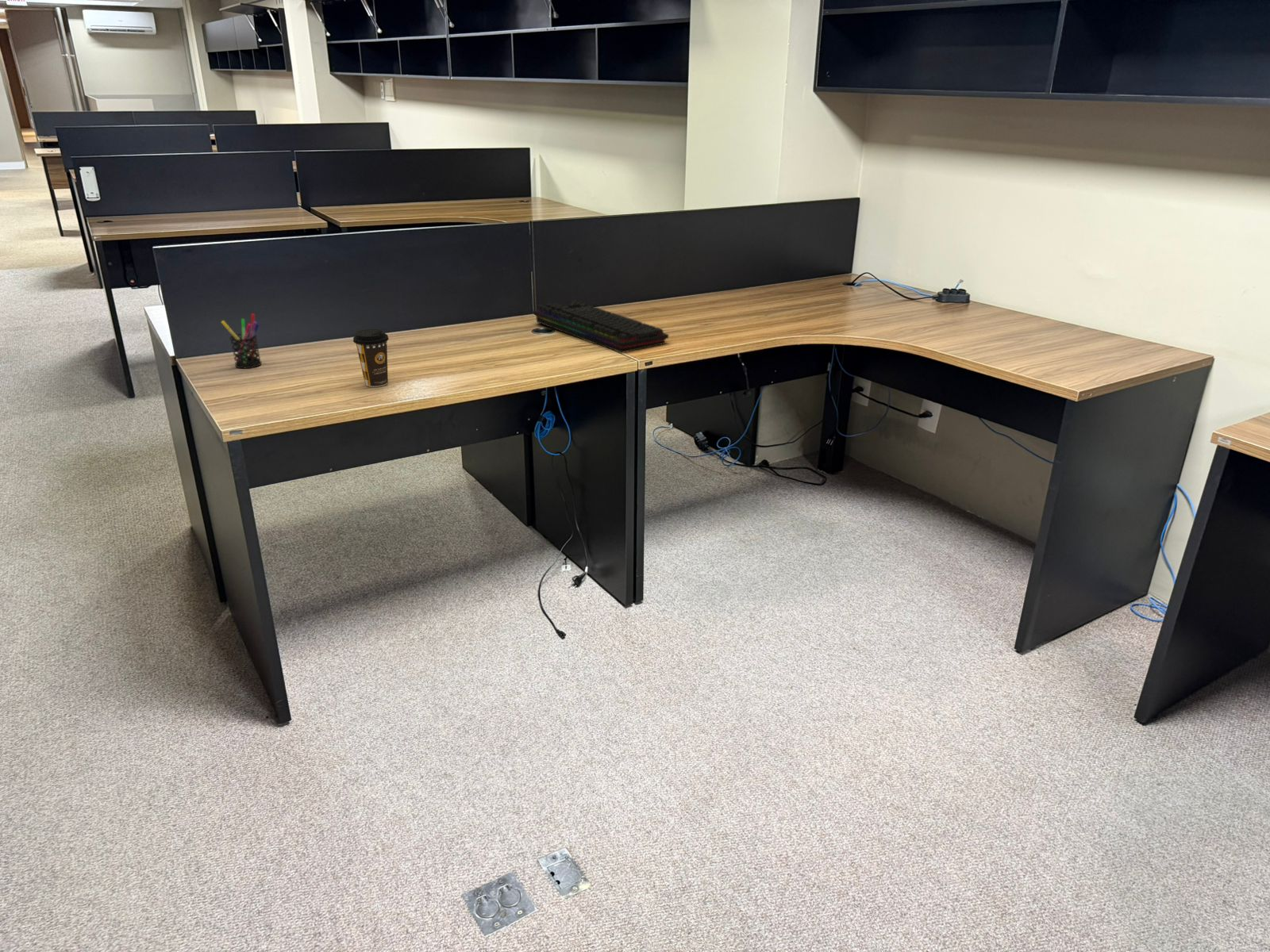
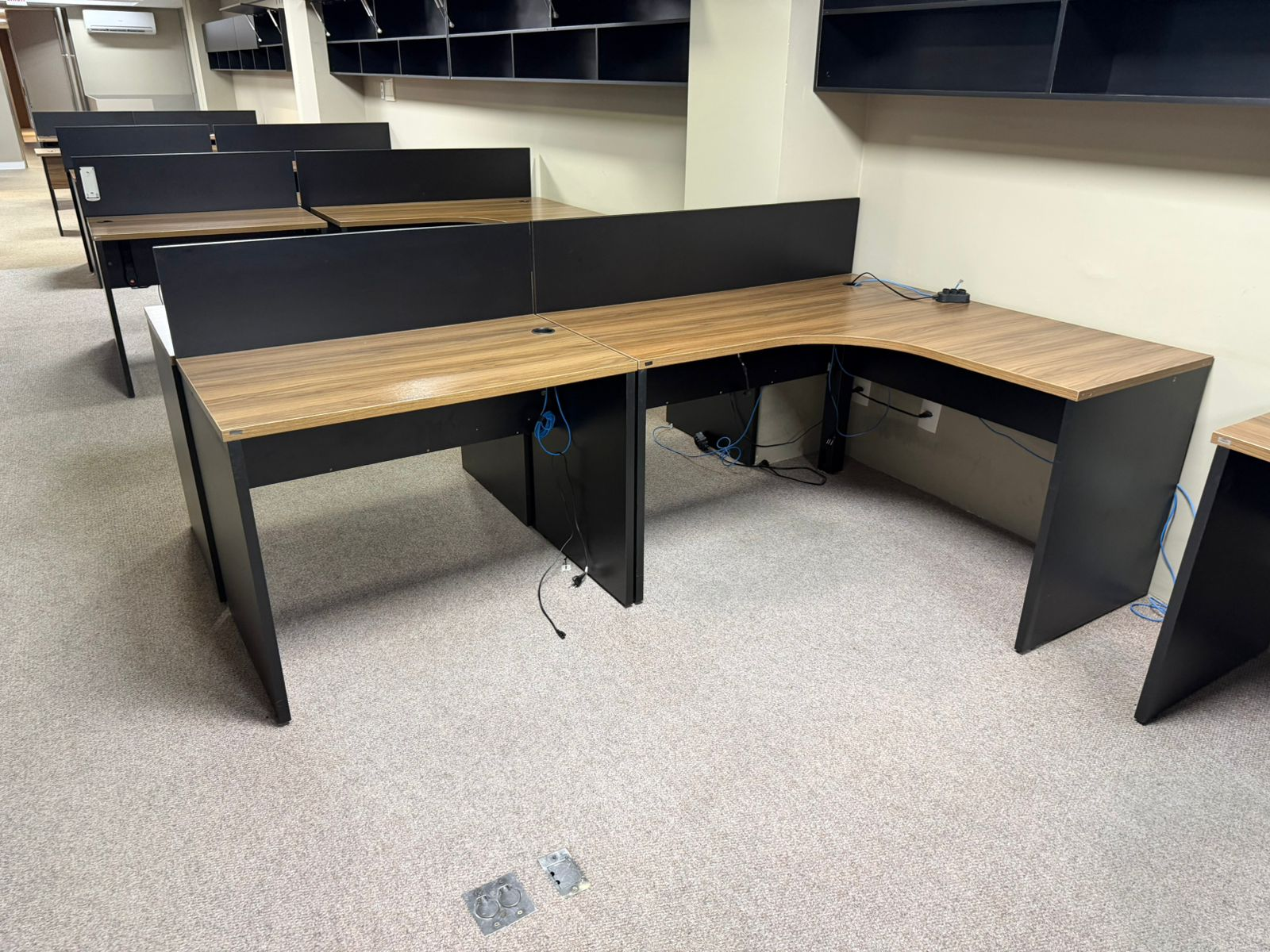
- pen holder (245, 339)
- keyboard (598, 324)
- coffee cup (373, 358)
